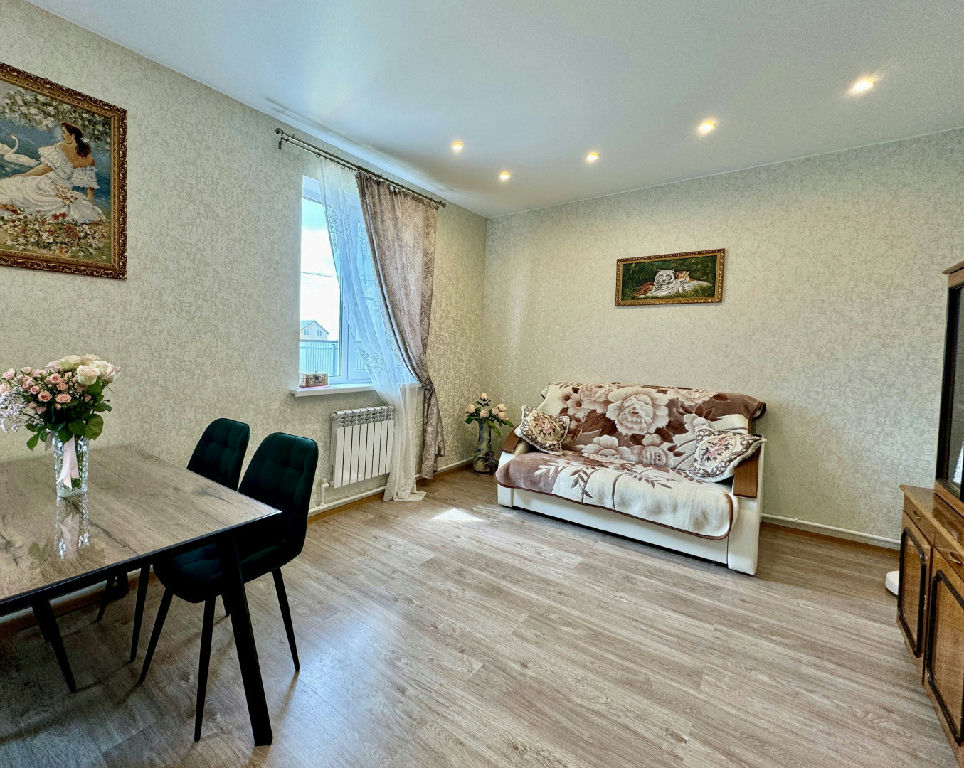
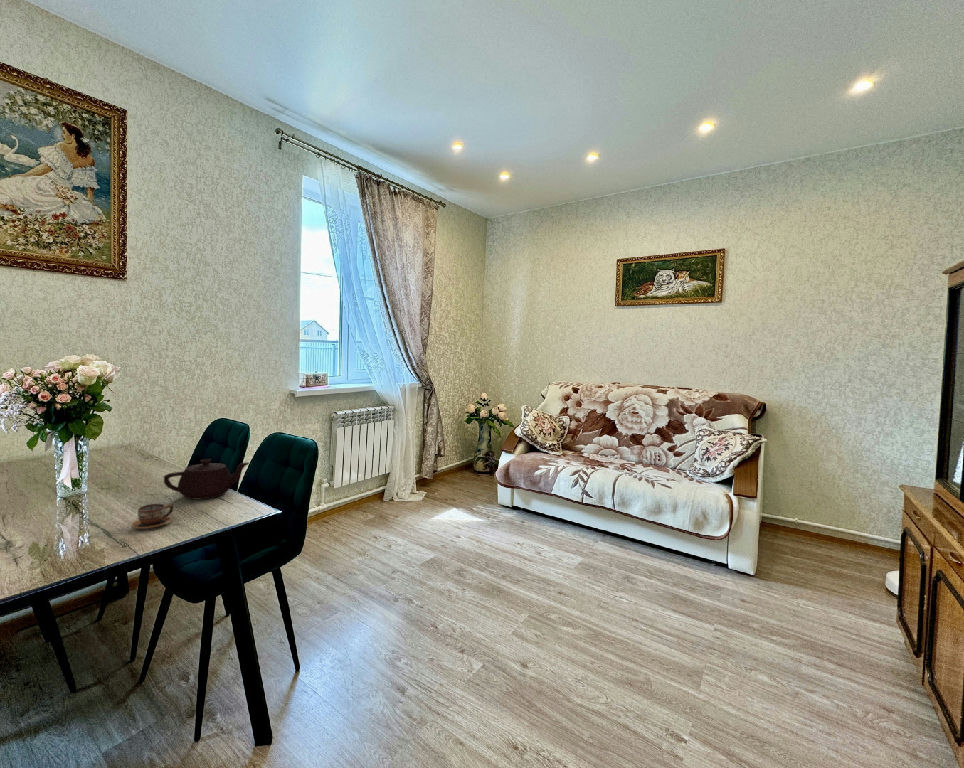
+ teapot (208, 477)
+ cup (153, 515)
